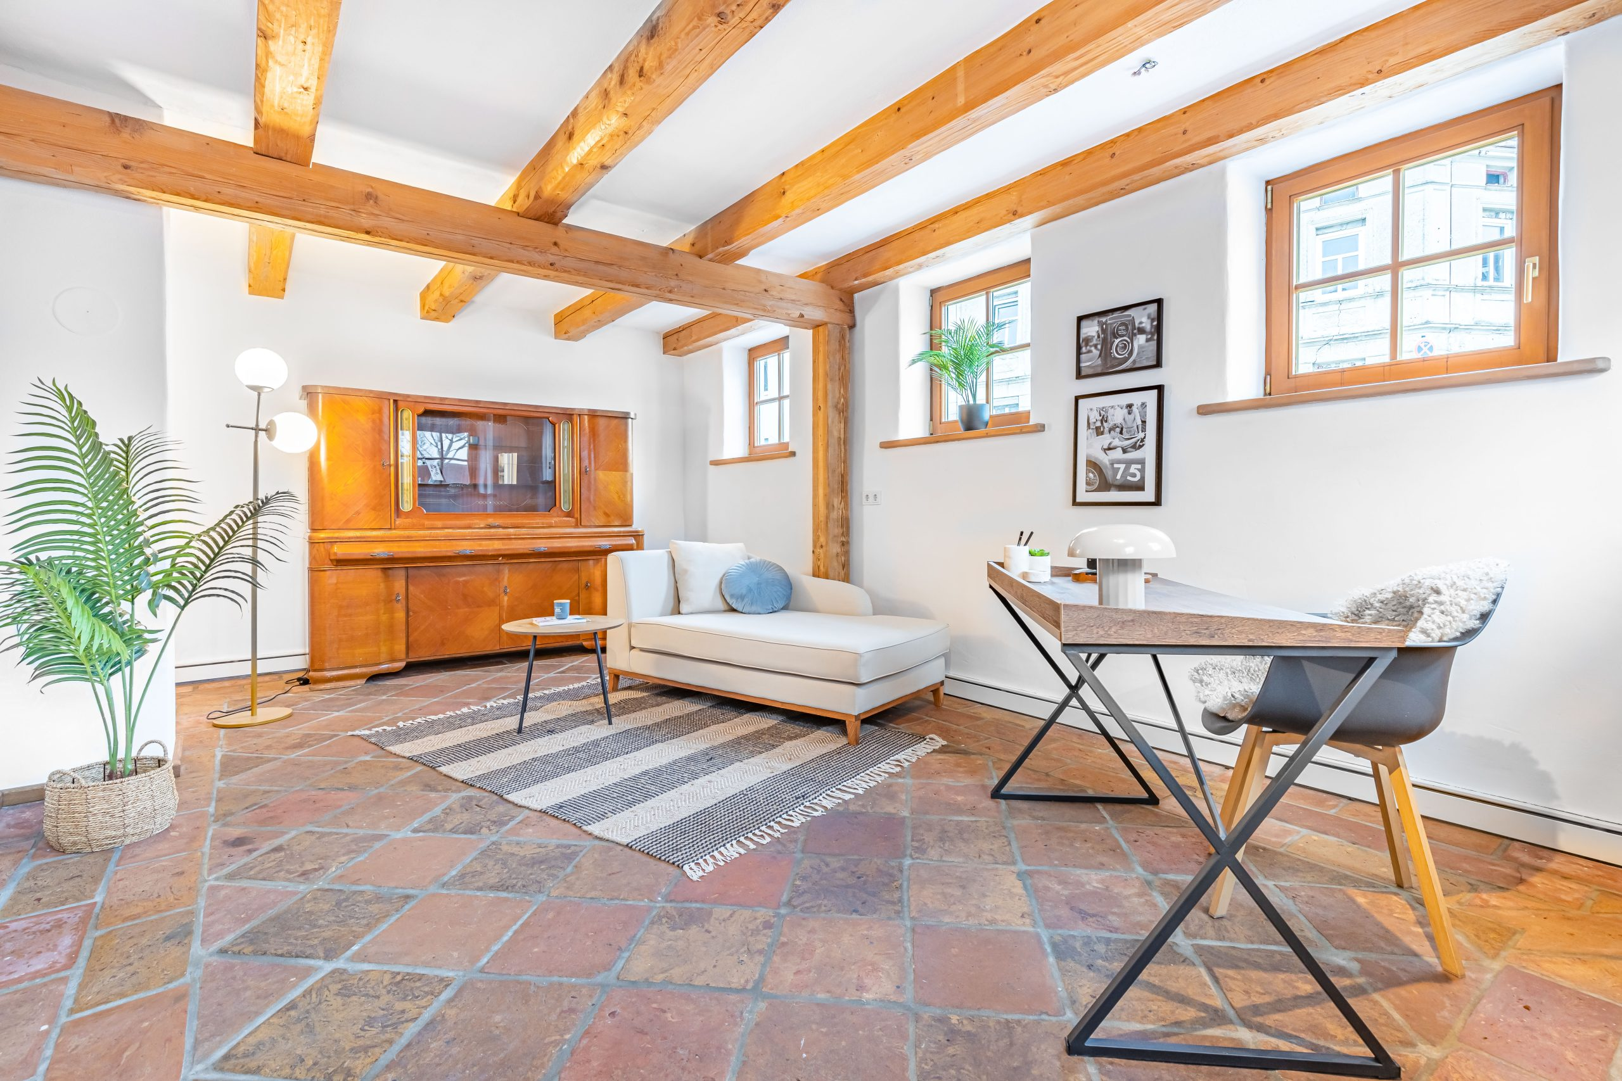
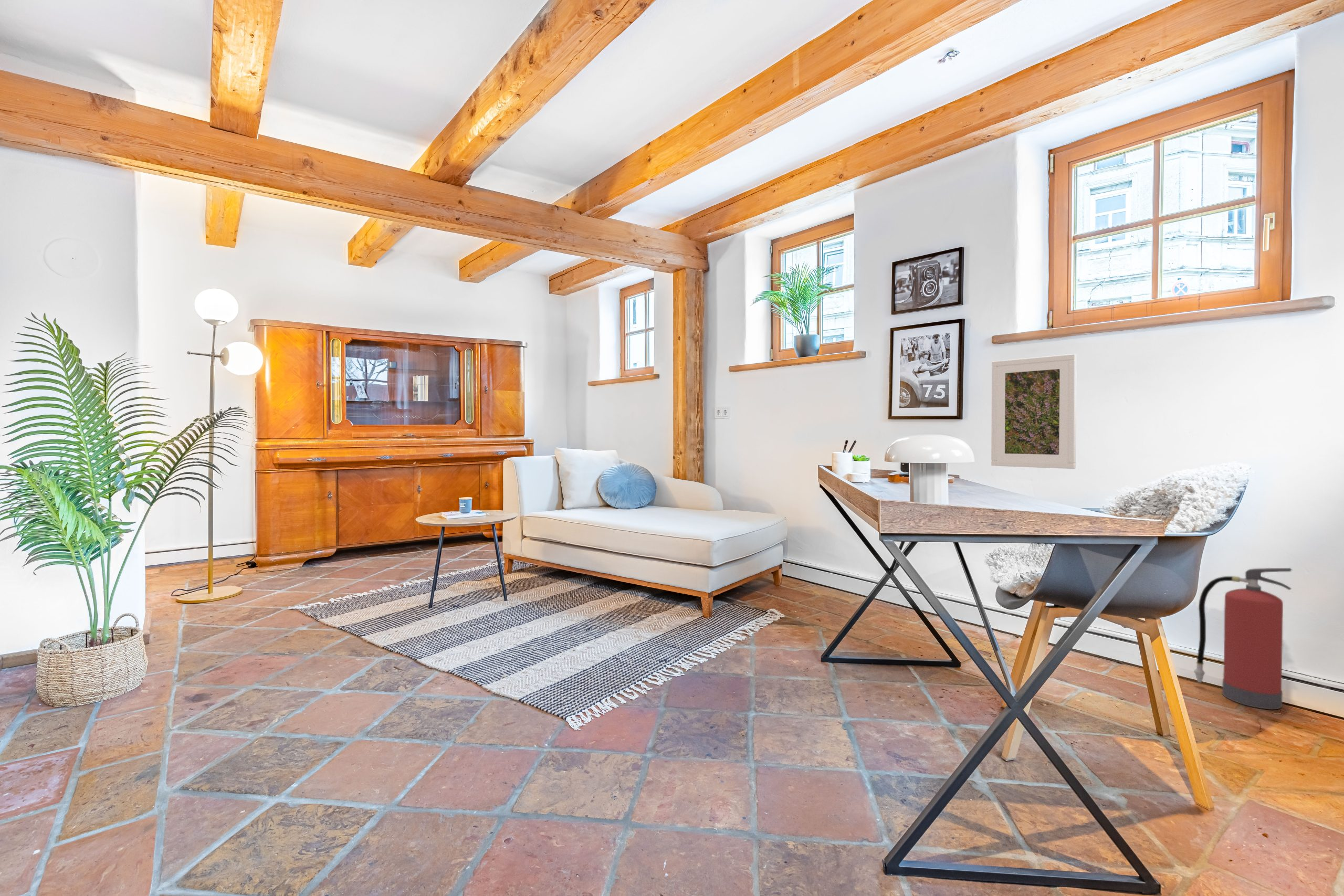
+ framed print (1032, 413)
+ fire extinguisher (1240, 630)
